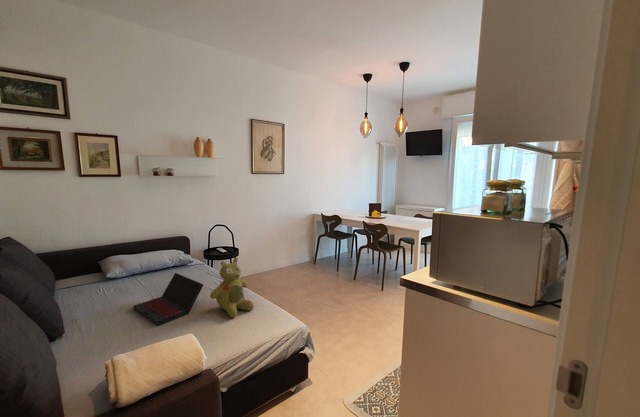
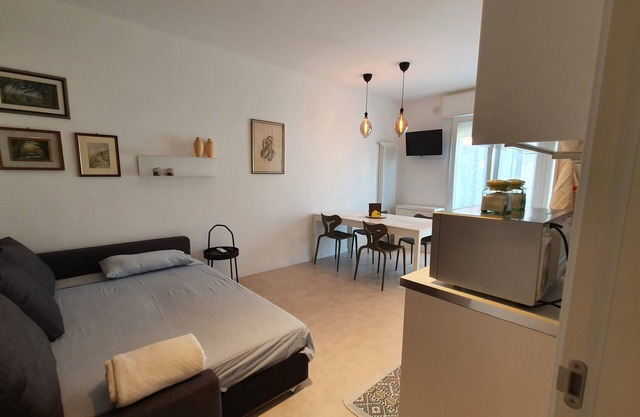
- laptop (168, 295)
- stuffed bear (234, 285)
